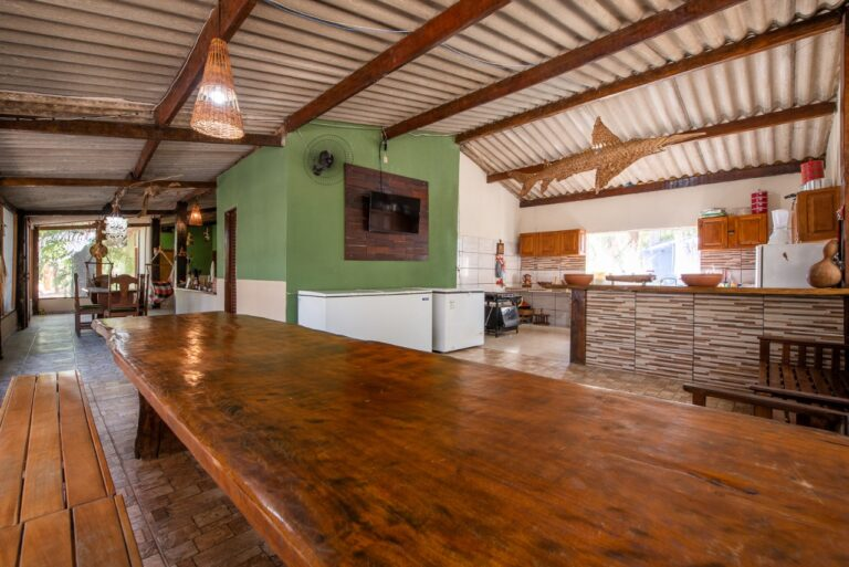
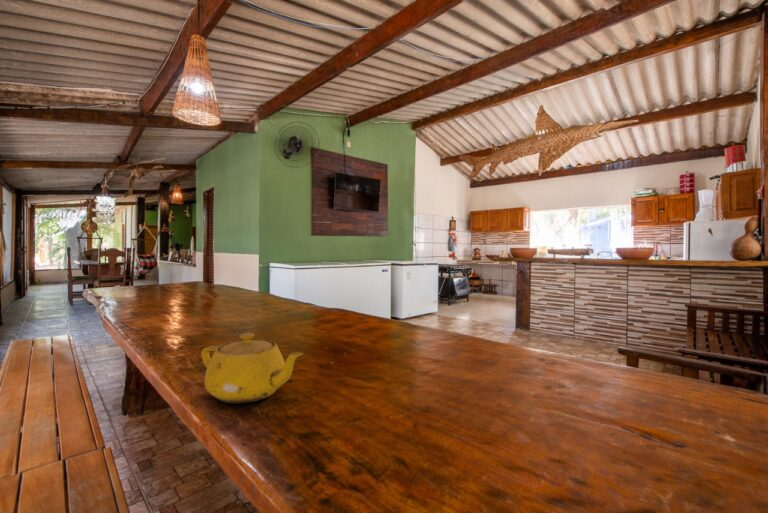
+ teapot (250, 363)
